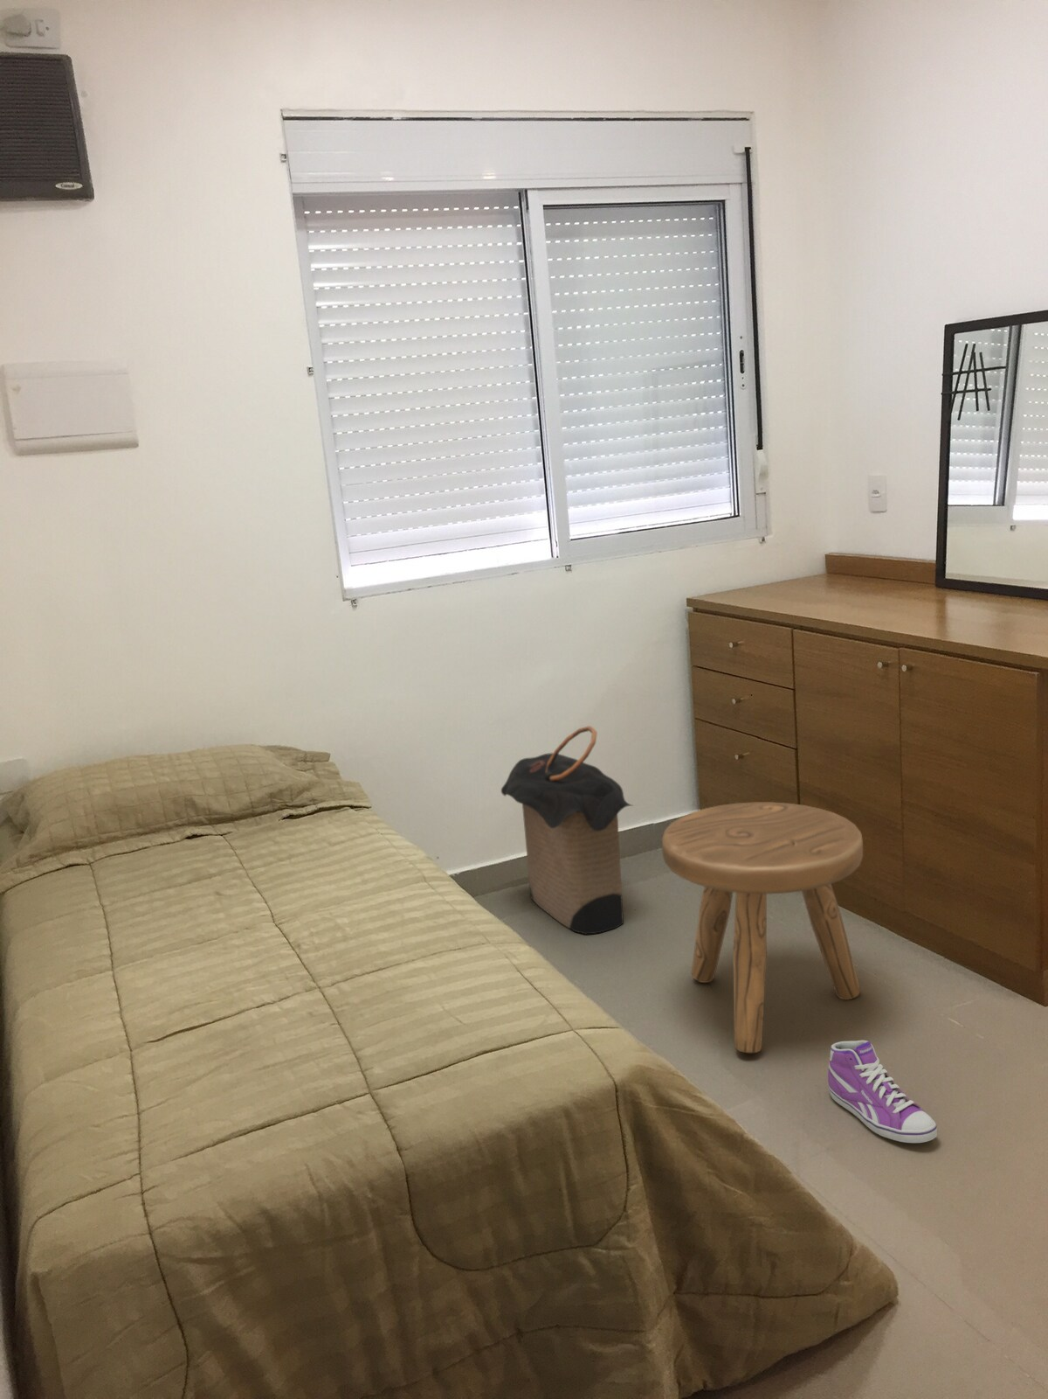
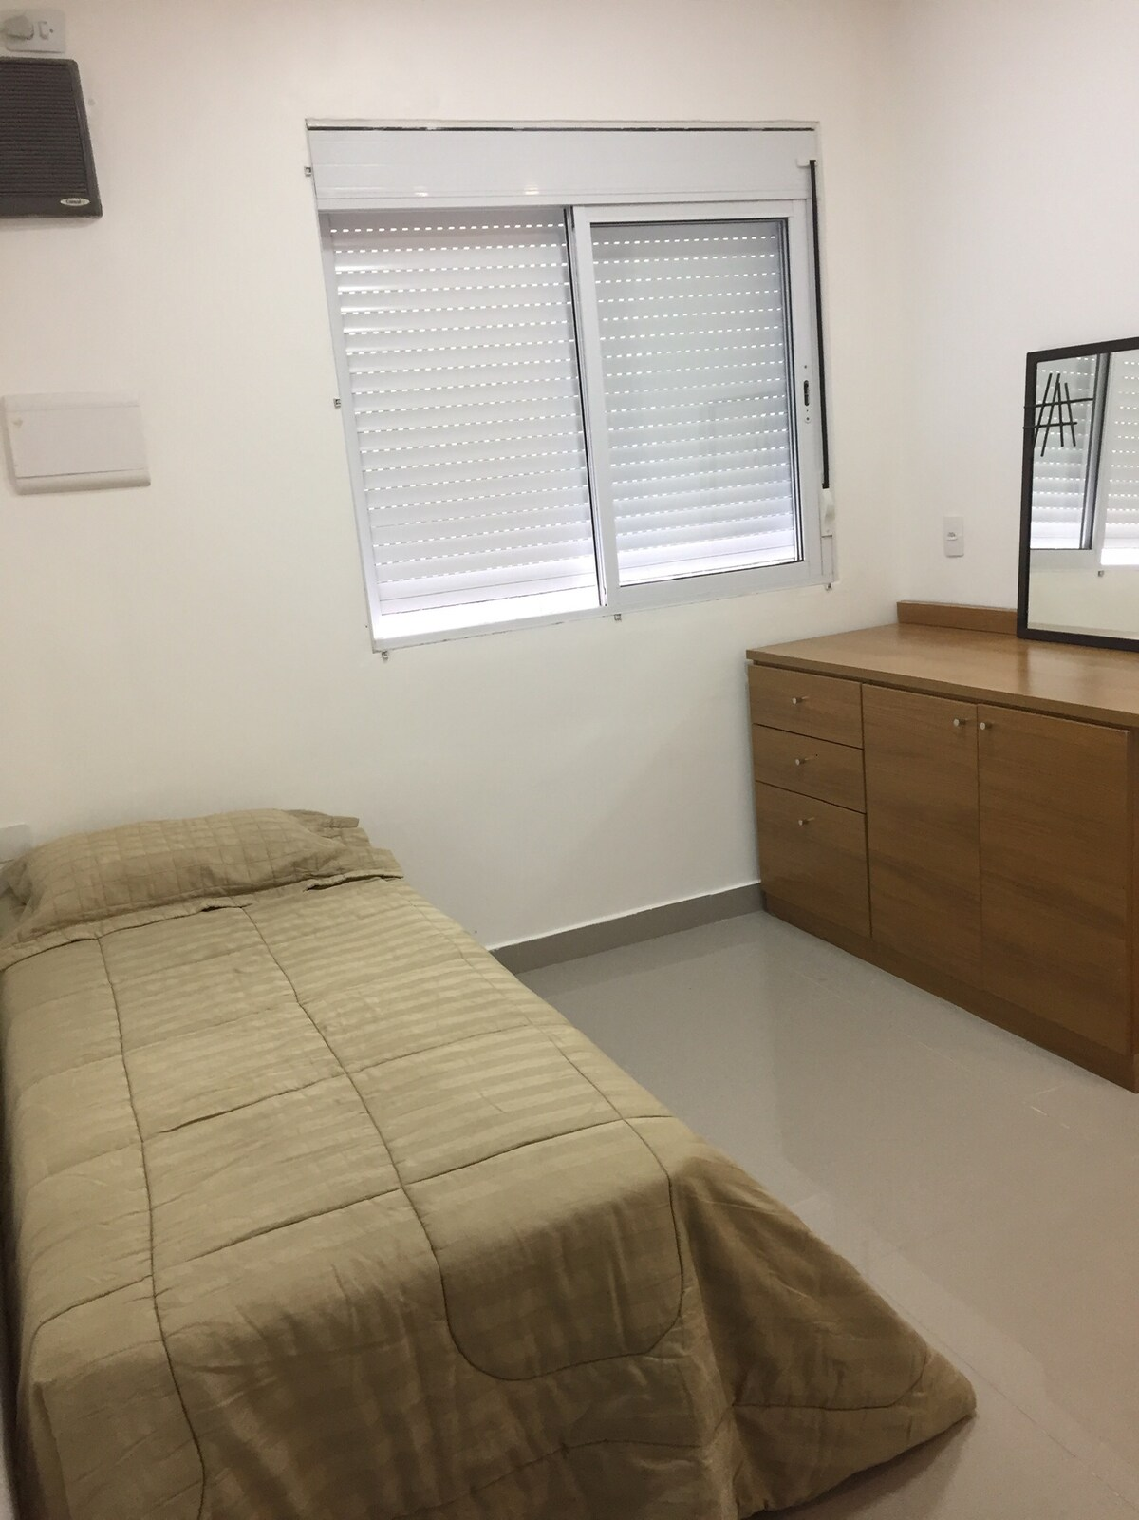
- sneaker (877, 1085)
- stool (762, 920)
- laundry hamper (564, 818)
